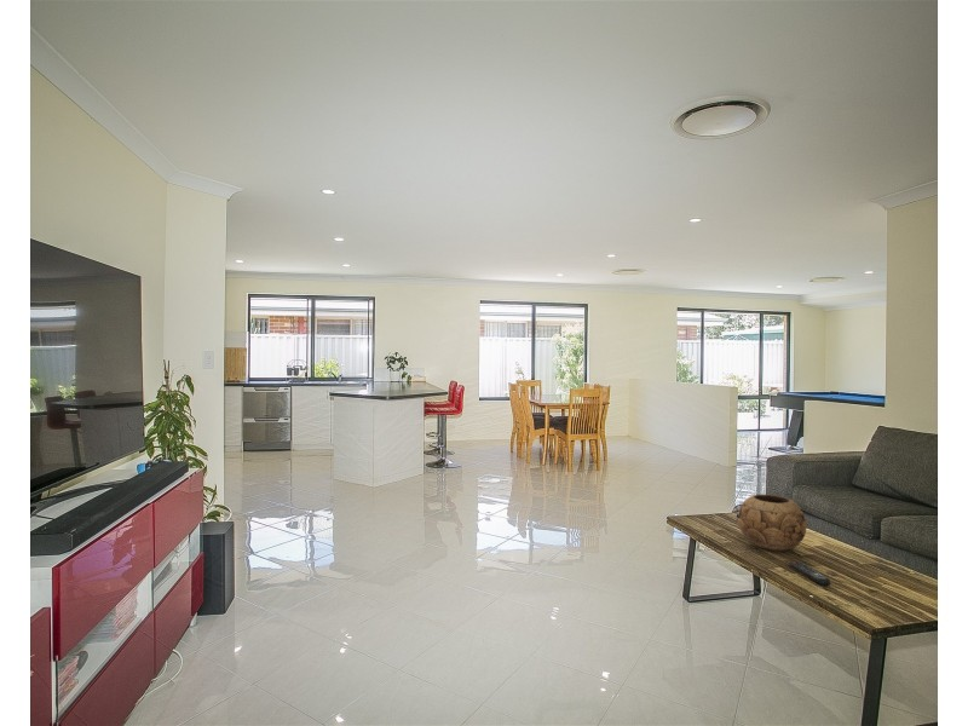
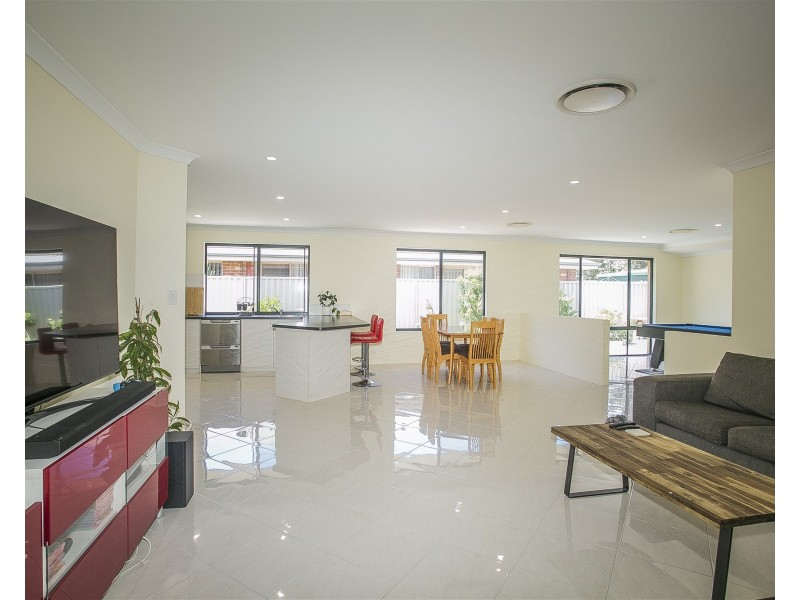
- remote control (808, 572)
- decorative bowl (771, 522)
